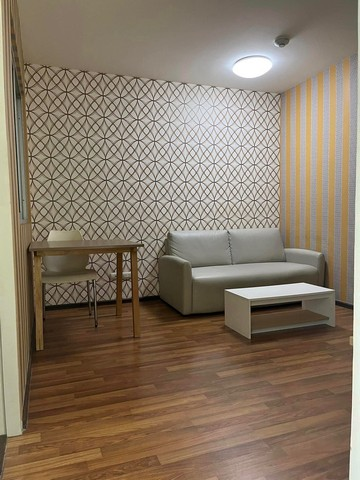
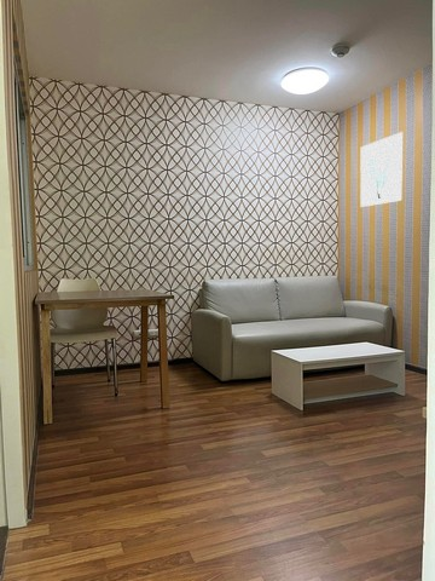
+ wall art (379, 172)
